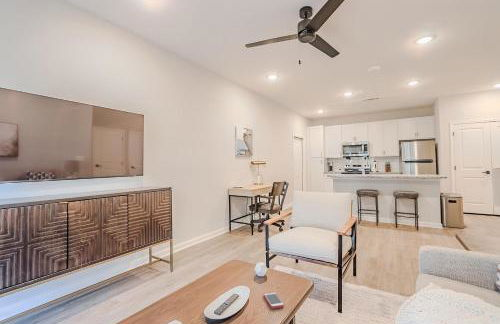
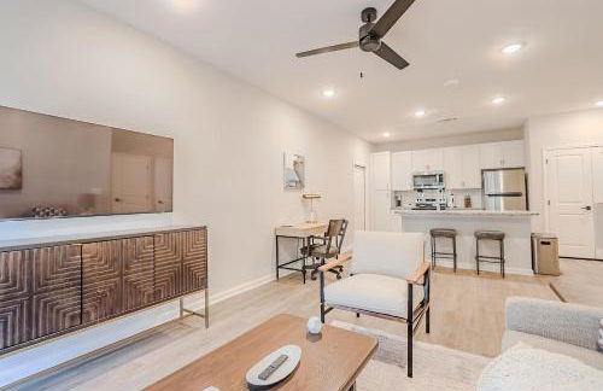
- smartphone (273, 299)
